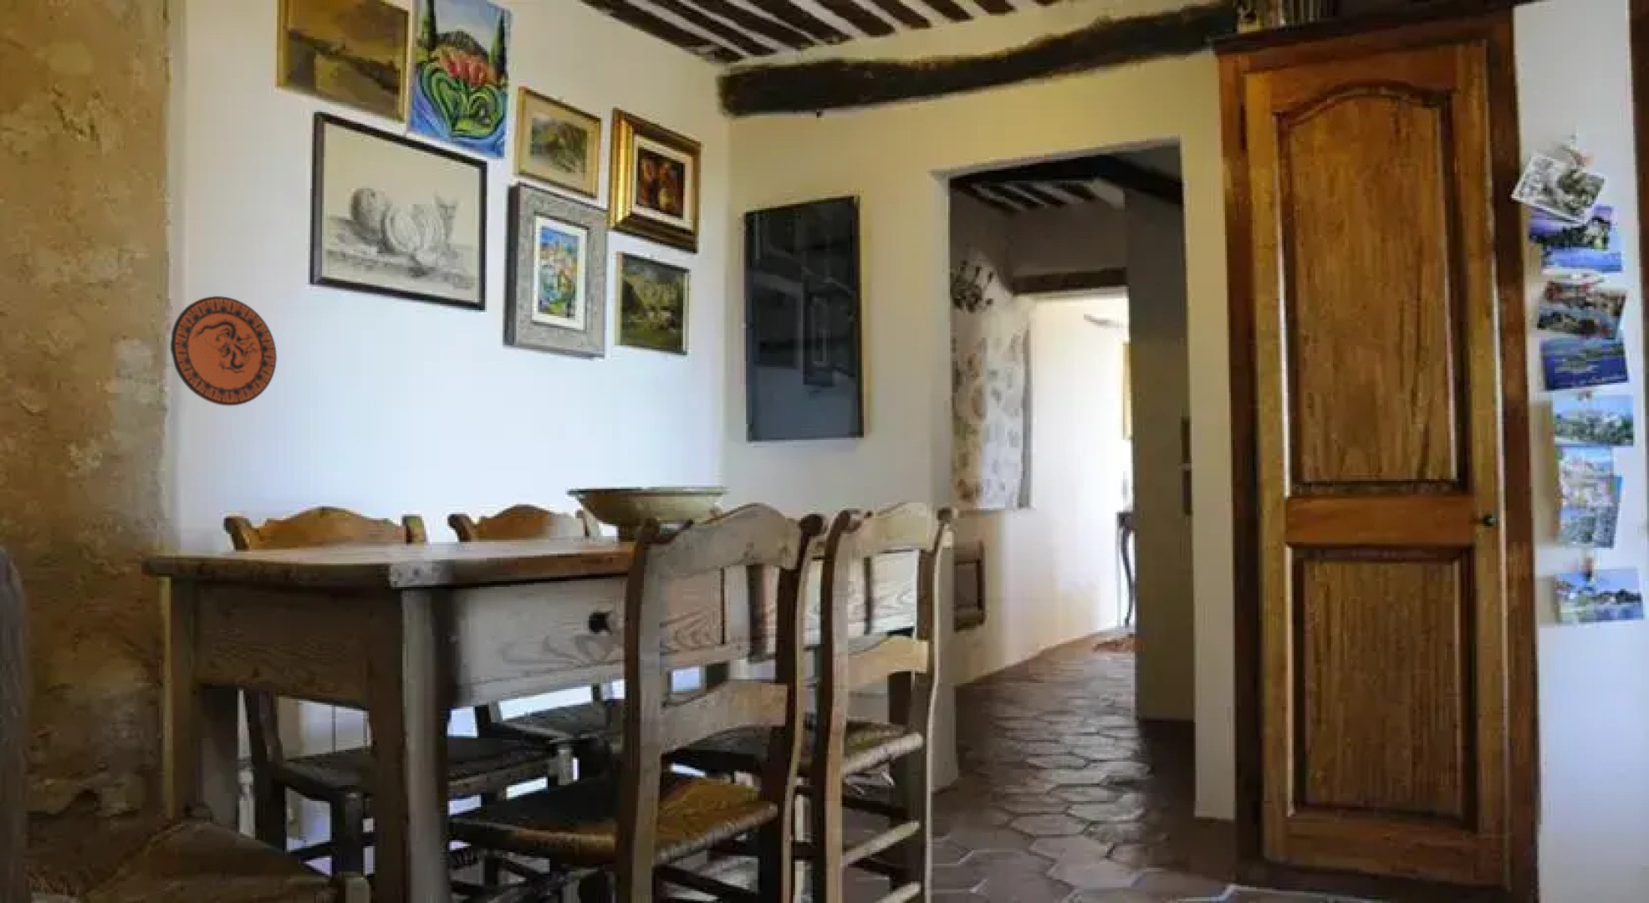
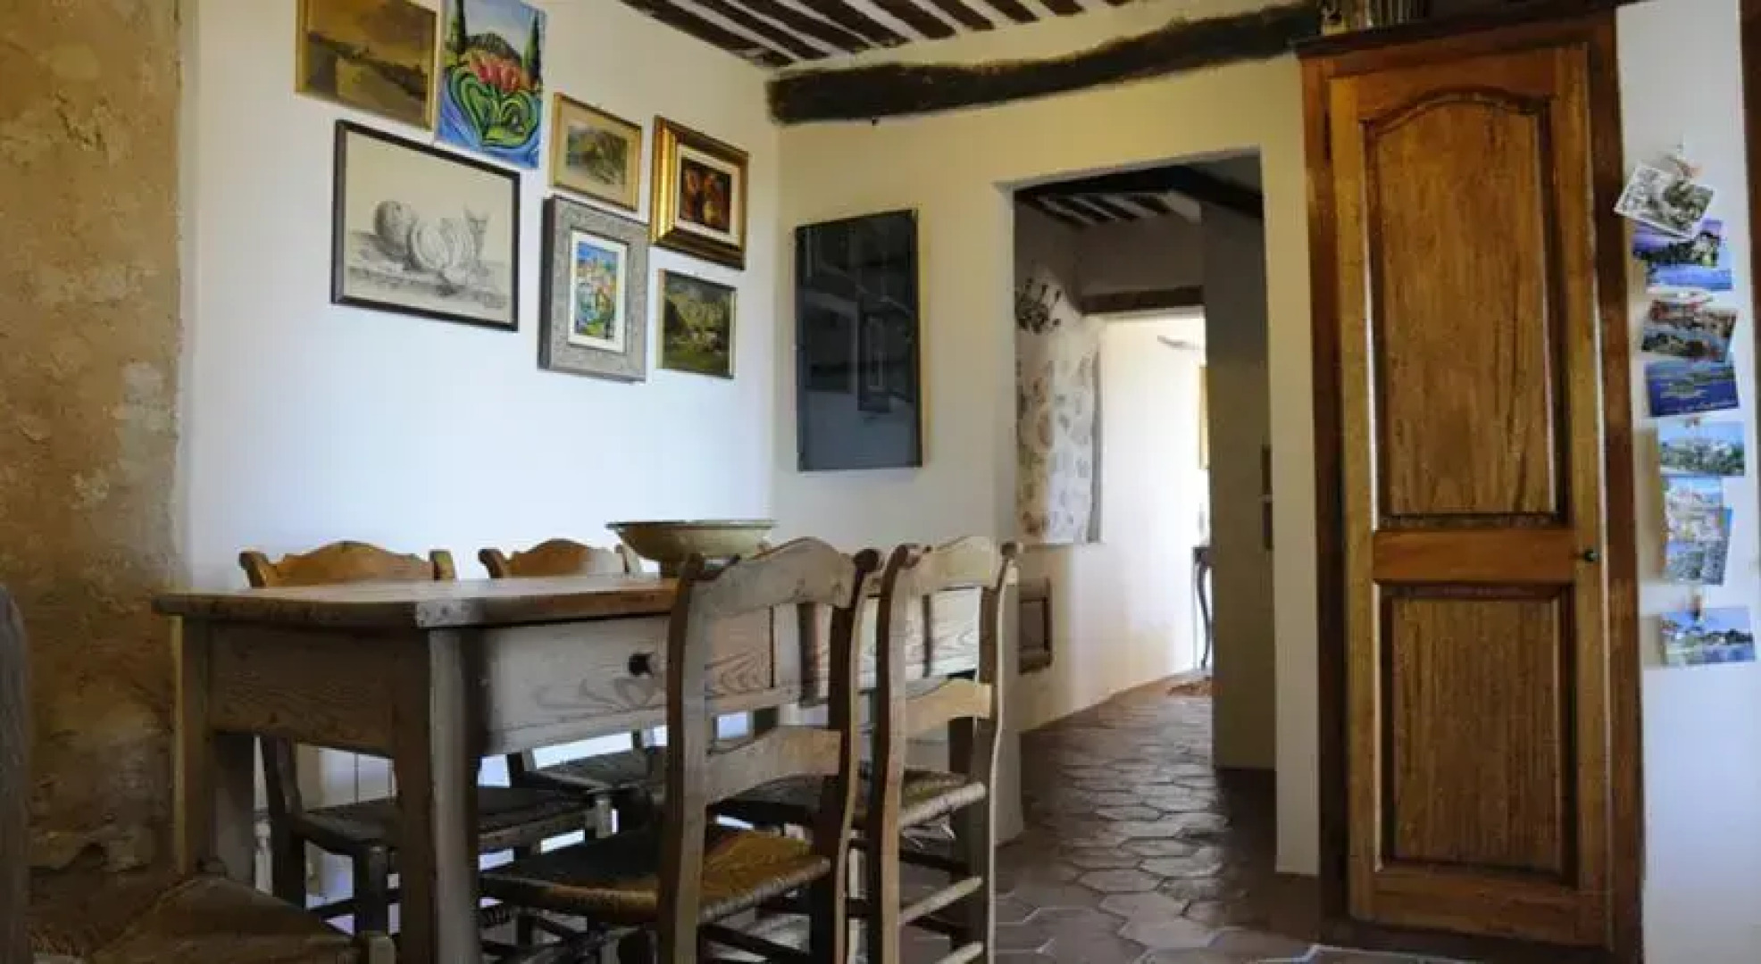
- decorative plate (225, 351)
